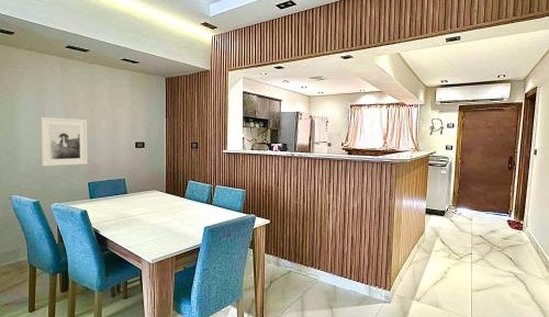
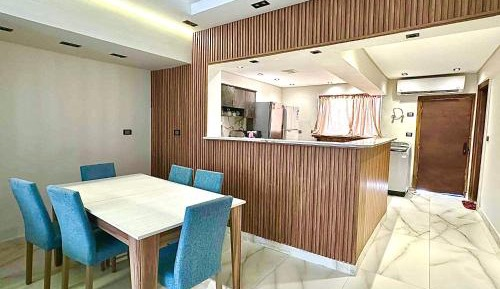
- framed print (65, 141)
